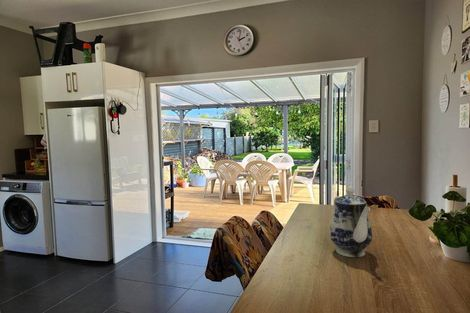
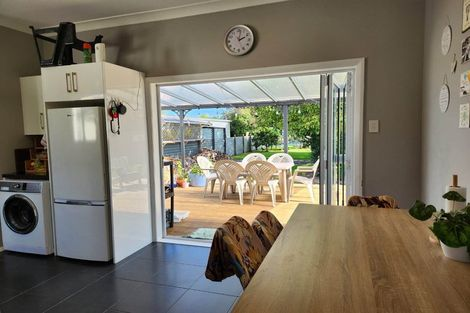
- teapot (350, 219)
